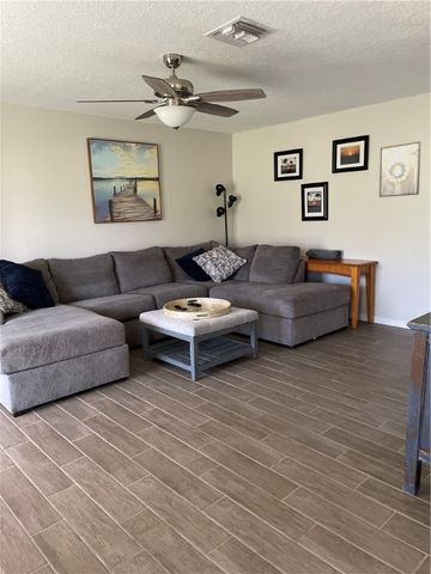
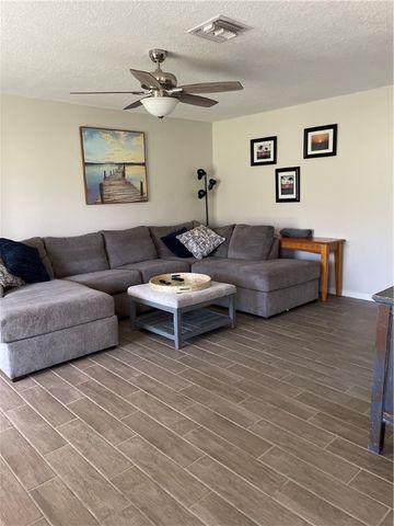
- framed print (399, 170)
